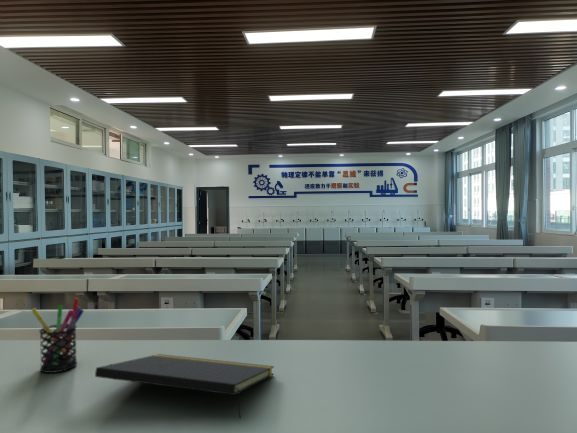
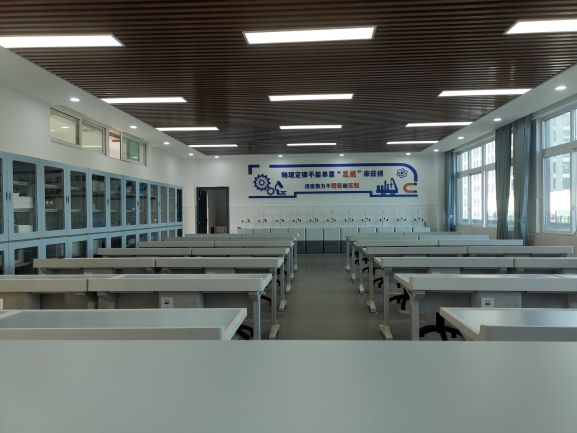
- pen holder (60, 332)
- notepad (190, 371)
